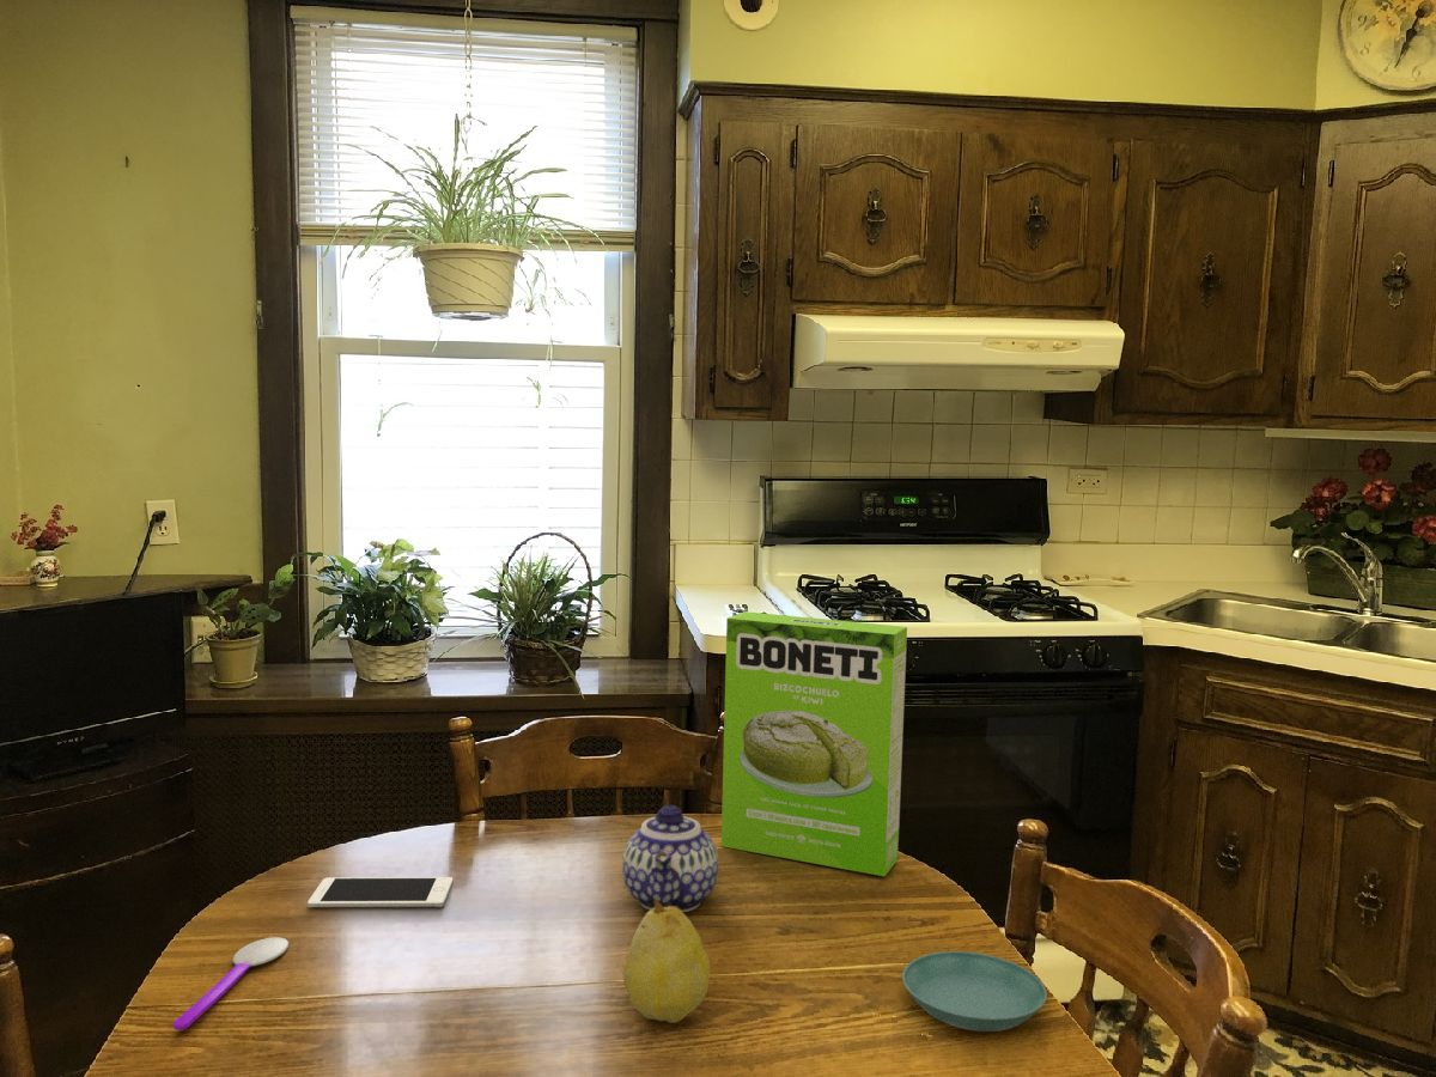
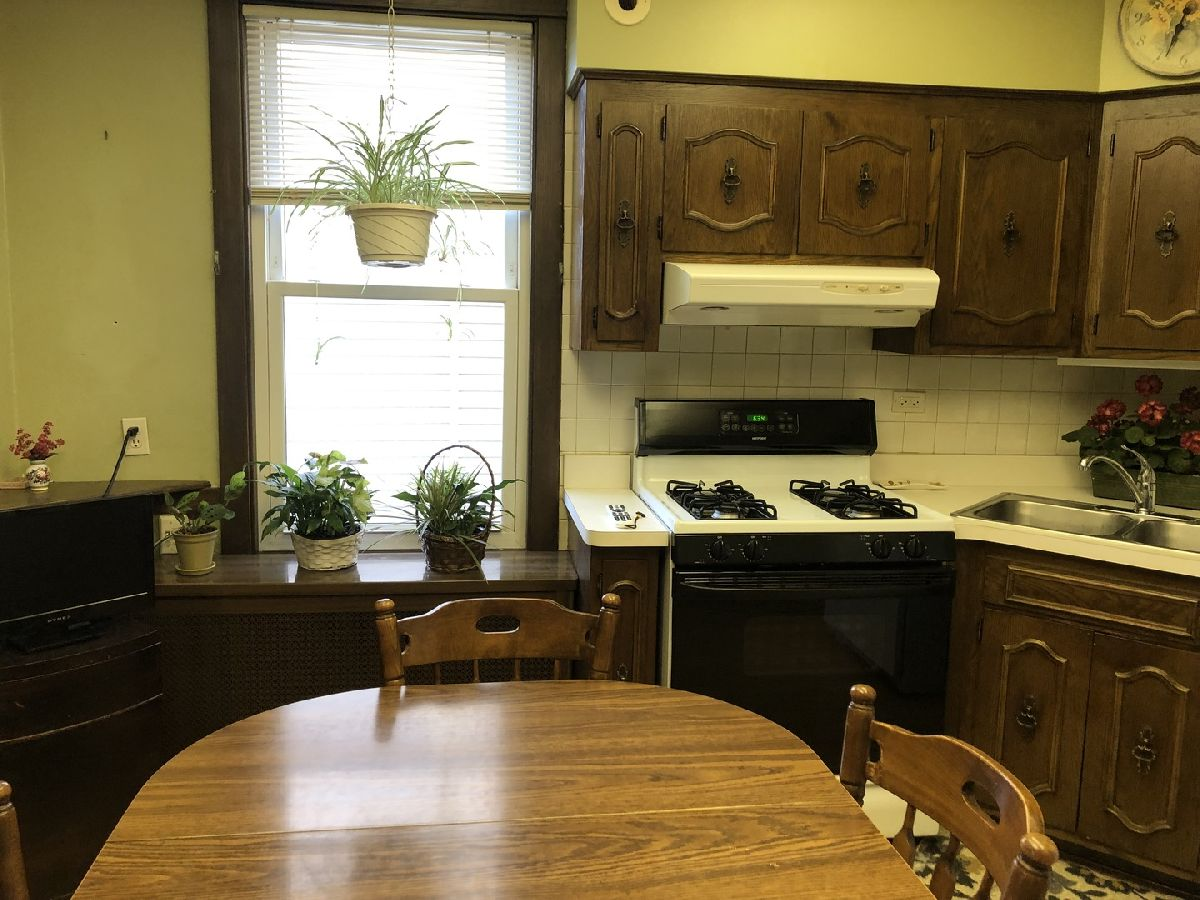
- fruit (667, 956)
- teapot (670, 854)
- saucer (973, 994)
- cell phone (382, 892)
- cake mix box (811, 738)
- spoon (232, 975)
